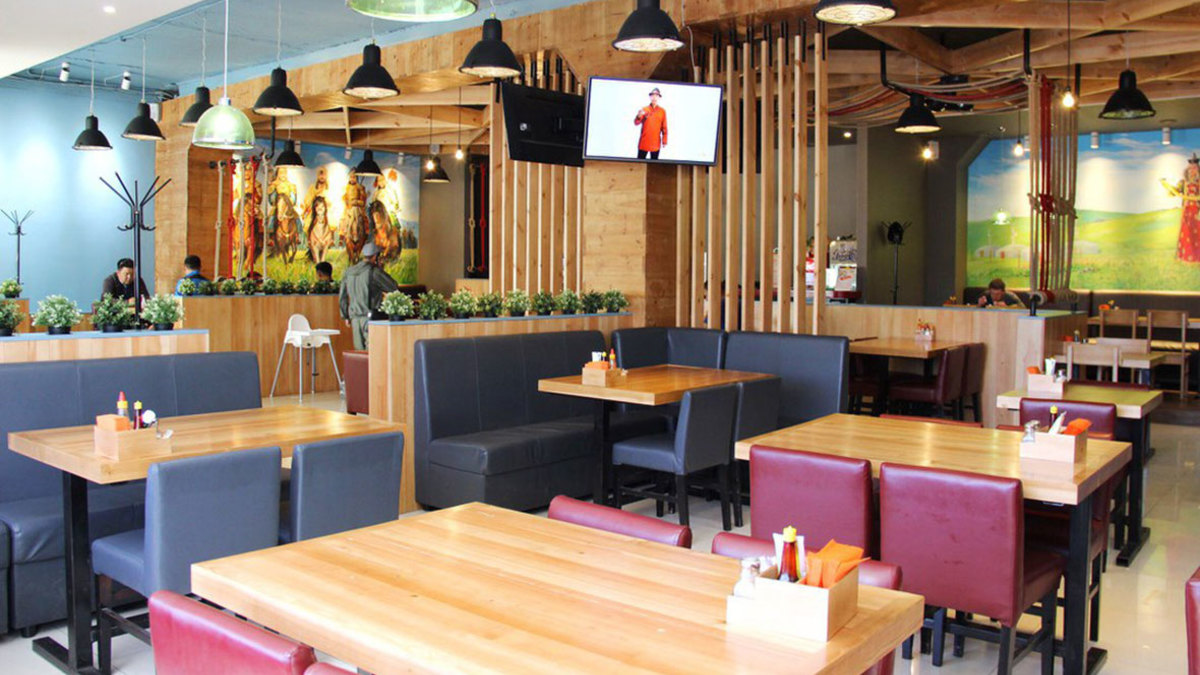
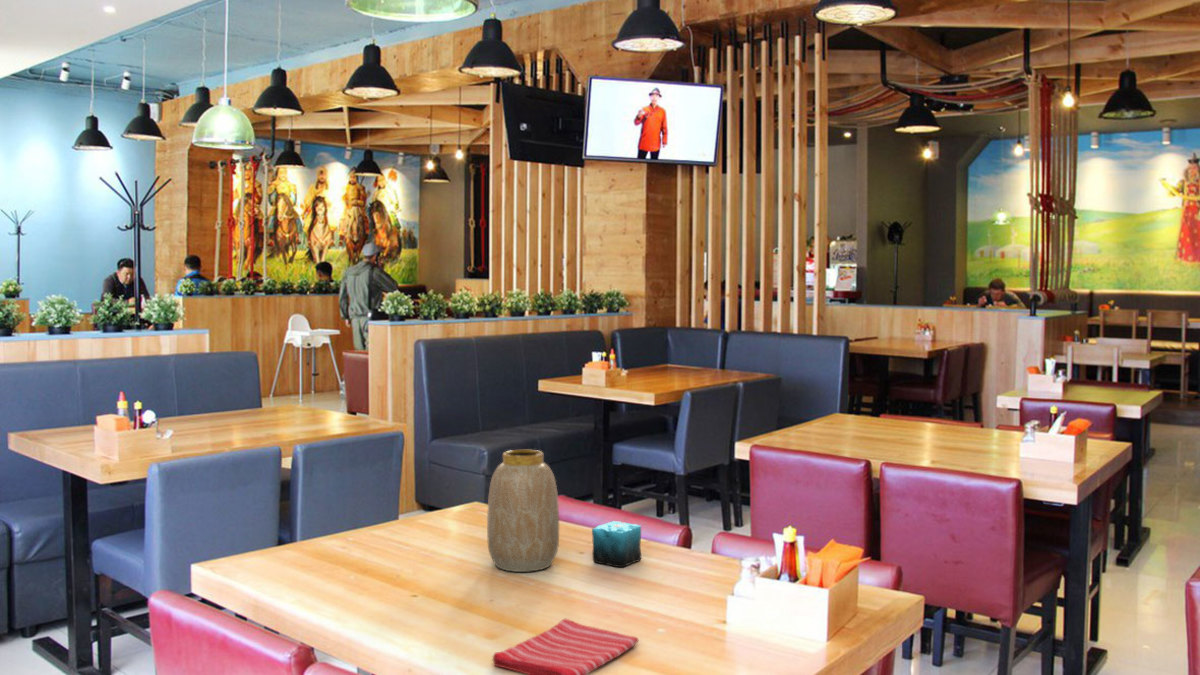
+ candle (617, 536)
+ vase (523, 508)
+ dish towel (566, 648)
